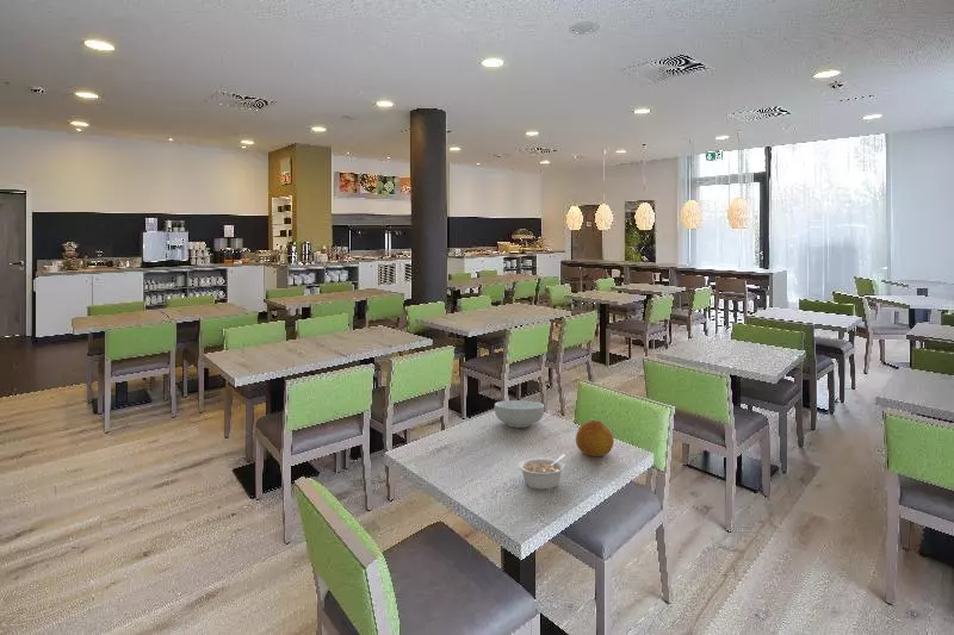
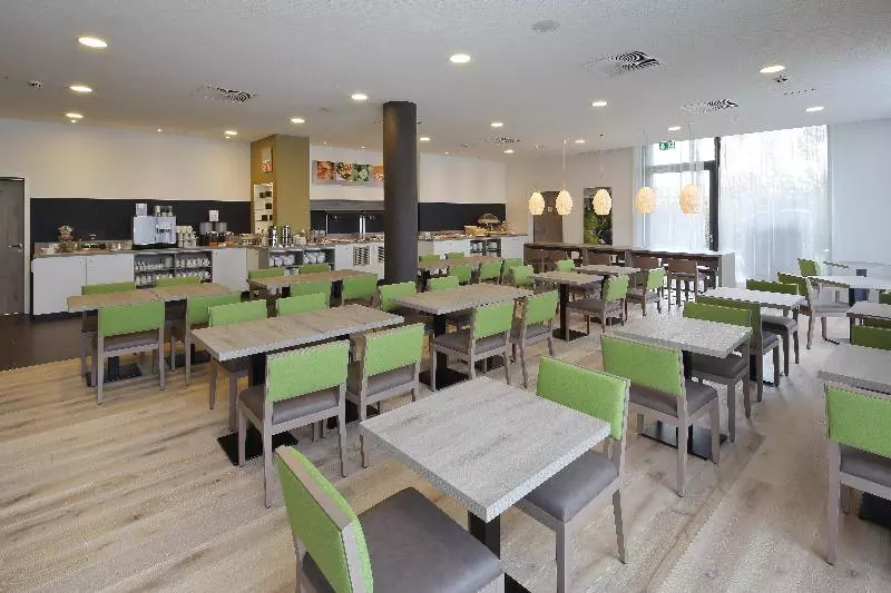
- legume (541, 472)
- fruit (594, 436)
- cereal bowl (519, 413)
